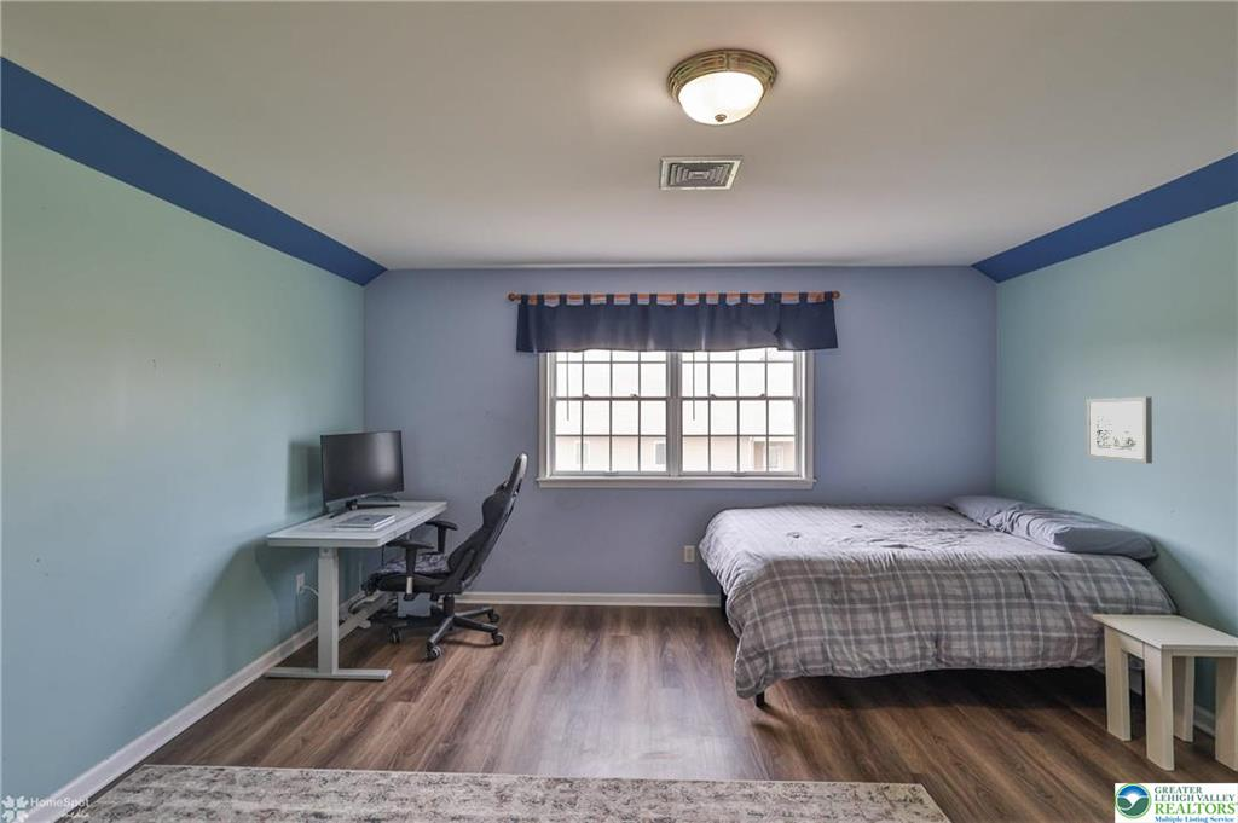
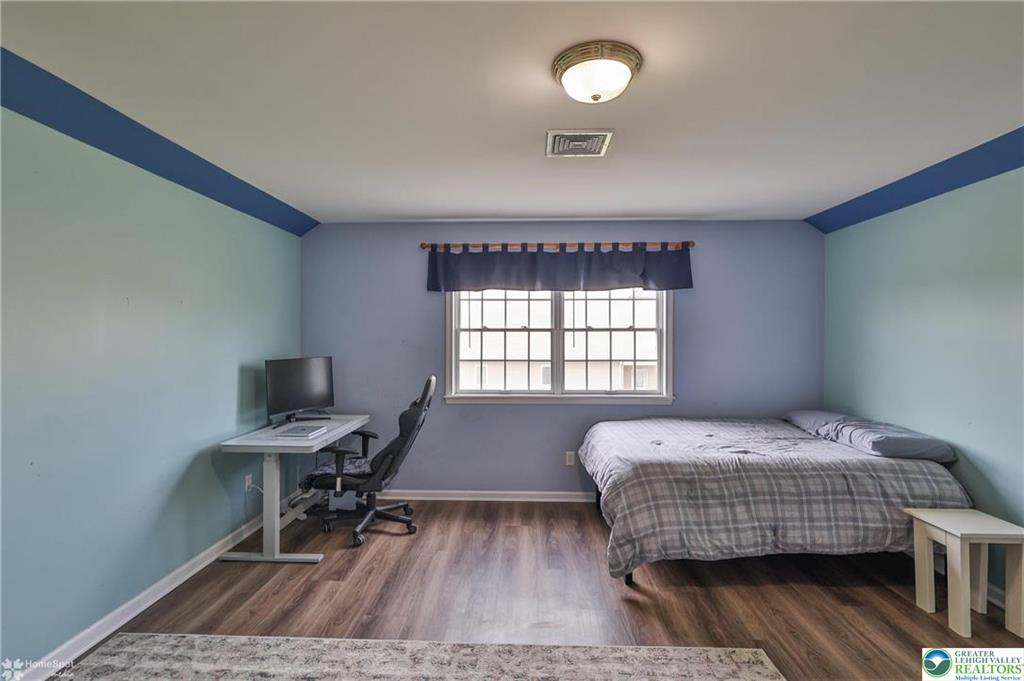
- wall art (1117, 429)
